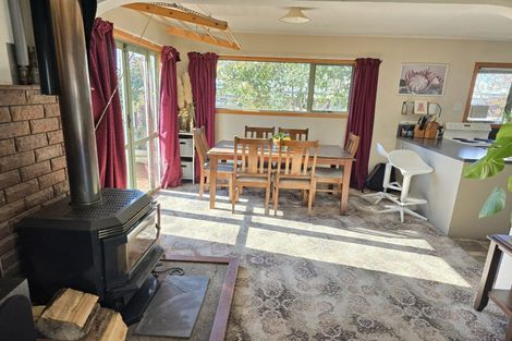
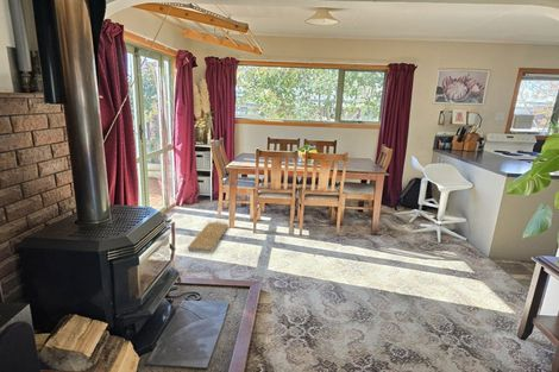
+ woven basket (209, 234)
